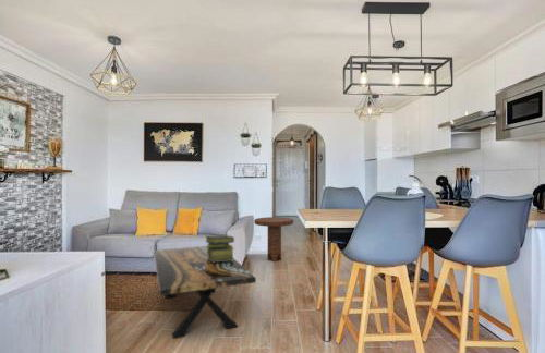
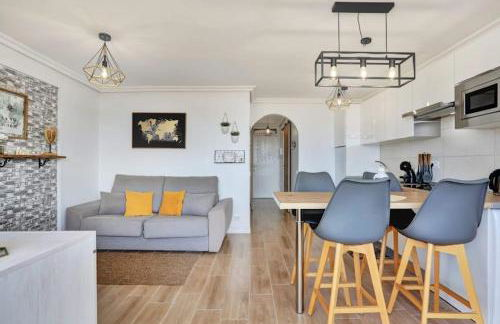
- coffee table (196, 285)
- stack of books (219, 246)
- side table (274, 239)
